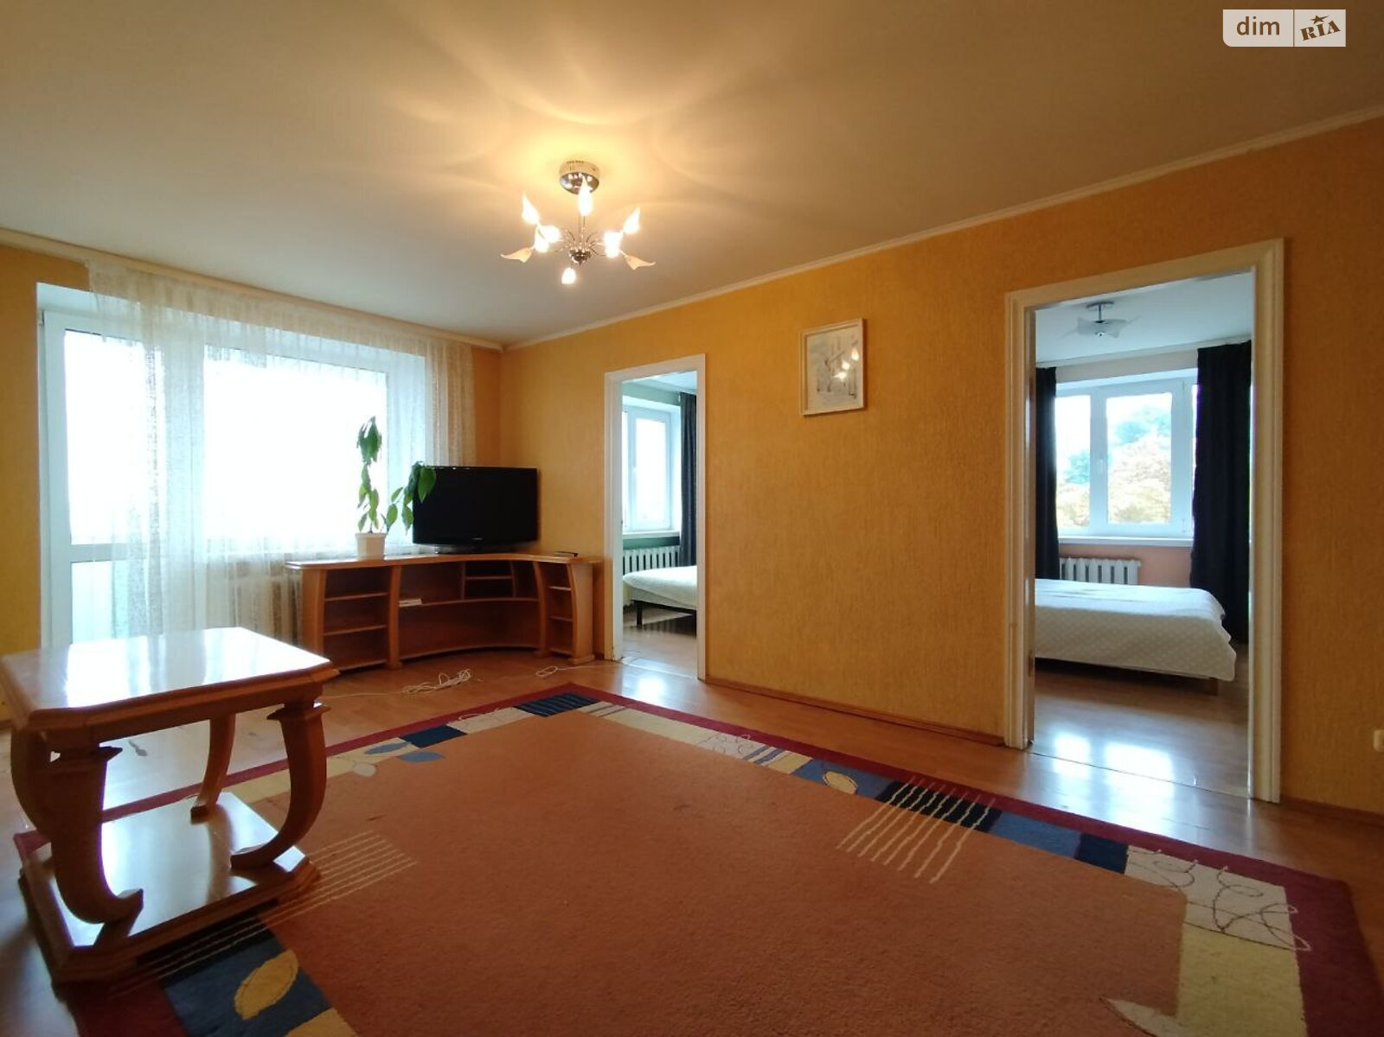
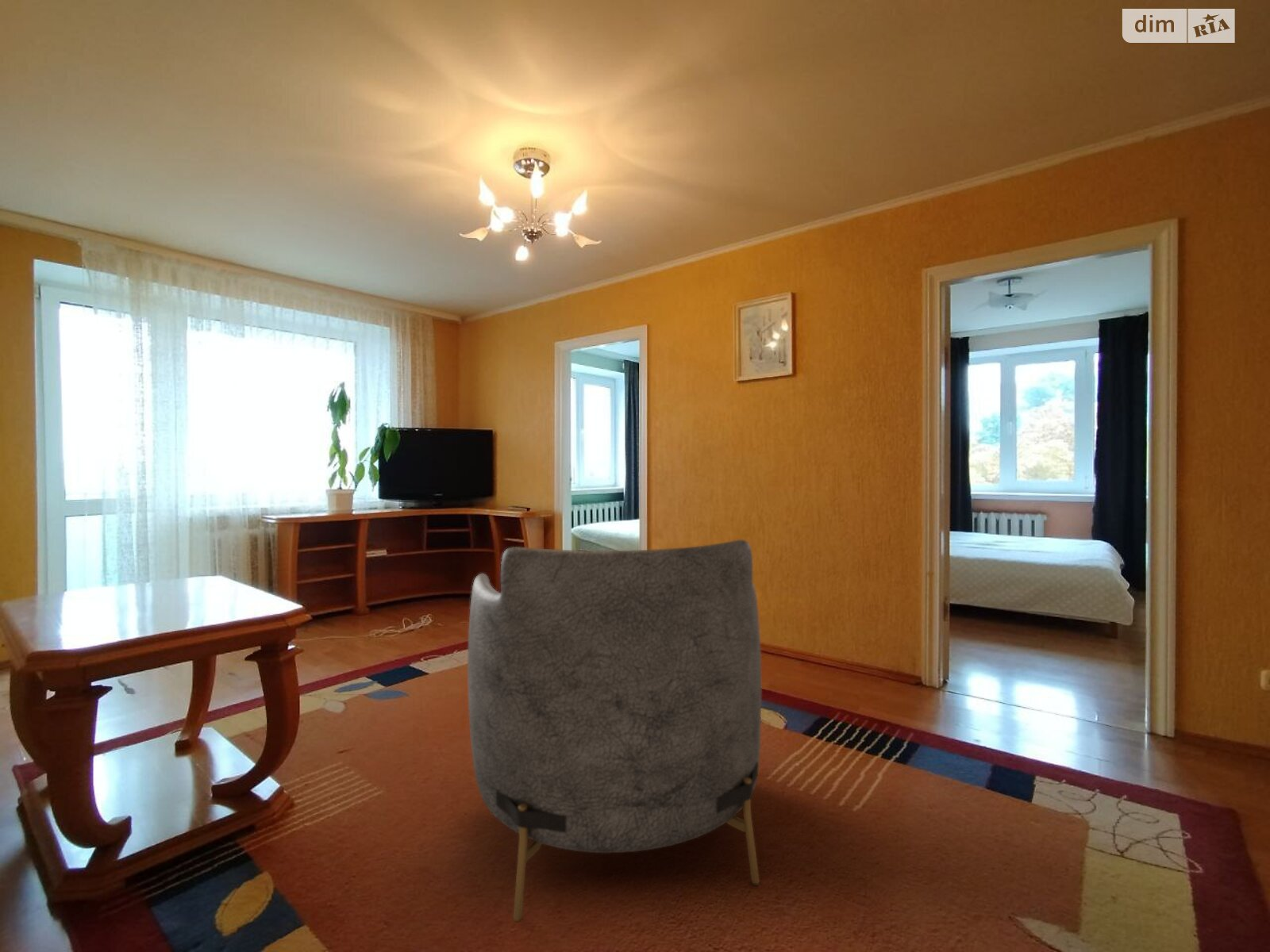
+ armchair (618, 674)
